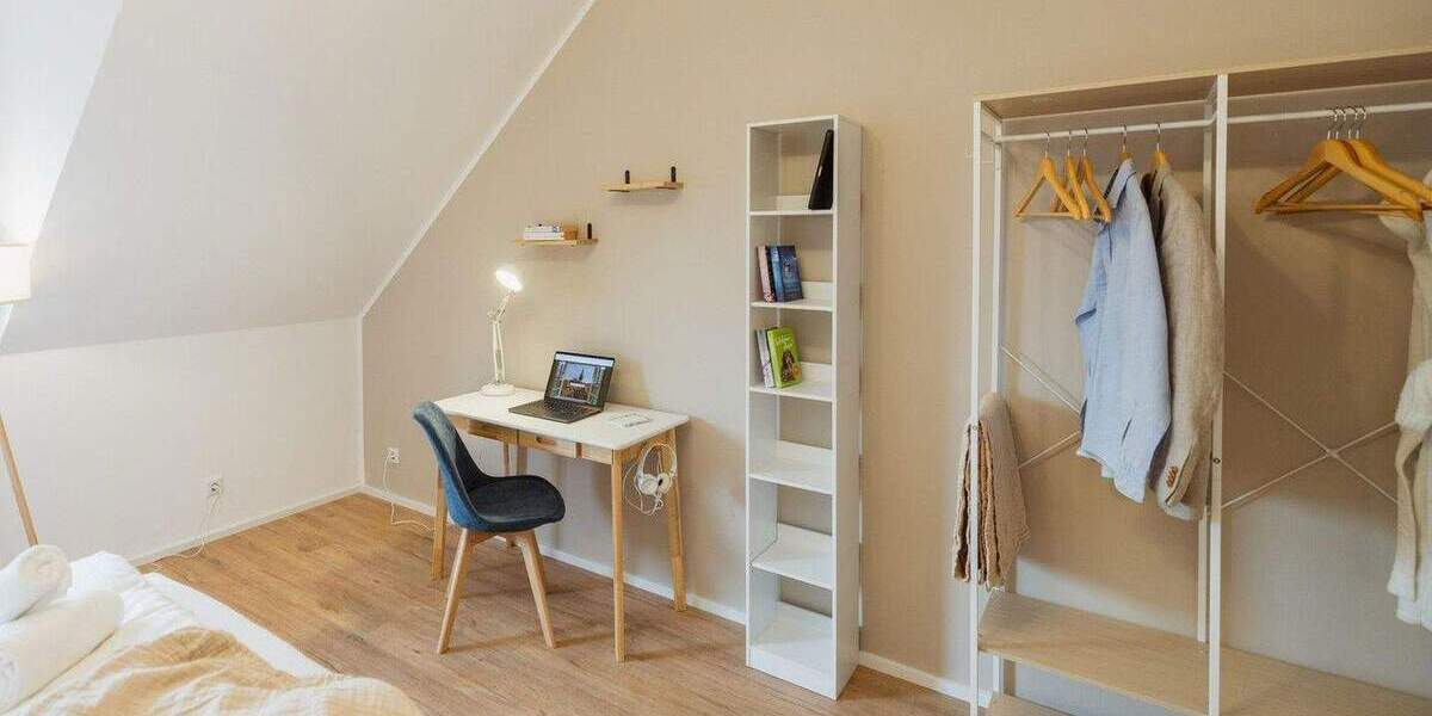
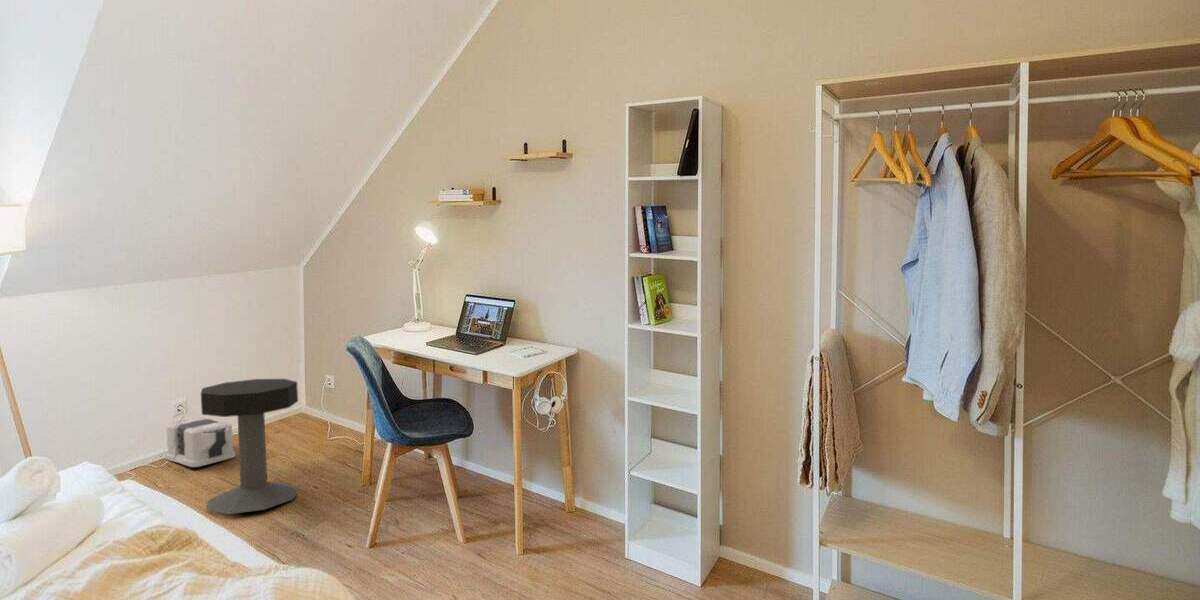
+ speaker (200, 439)
+ side table (253, 442)
